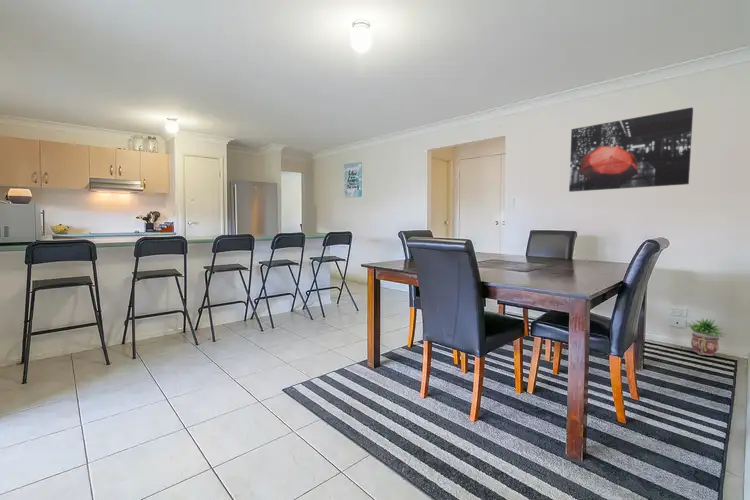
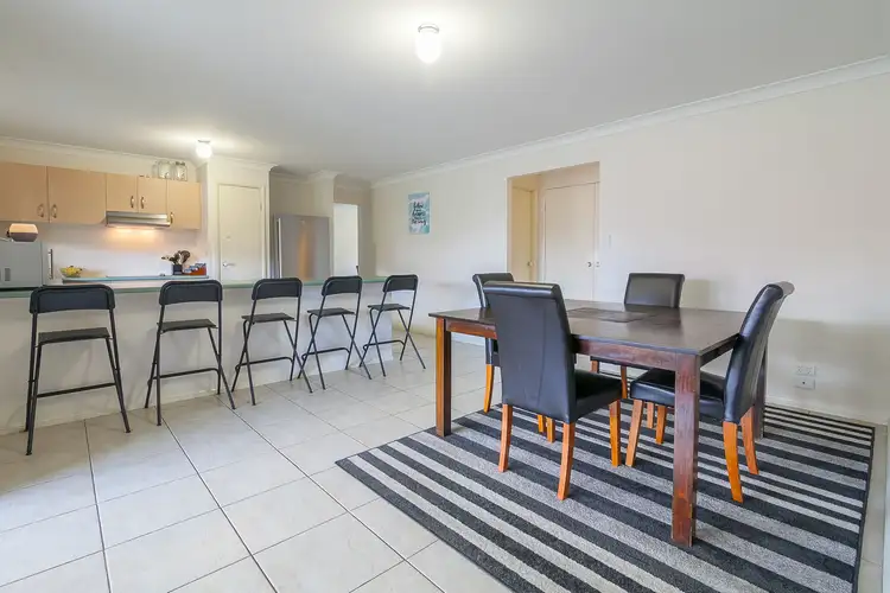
- wall art (624, 154)
- potted plant (705, 335)
